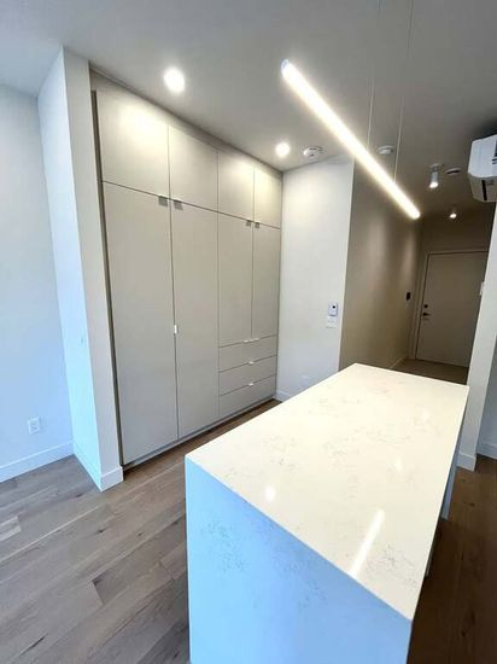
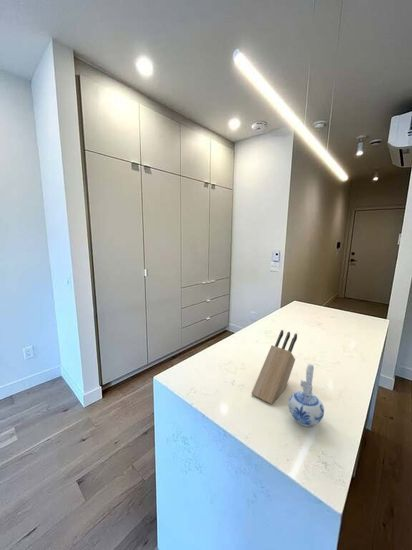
+ knife block (277, 362)
+ ceramic pitcher (306, 394)
